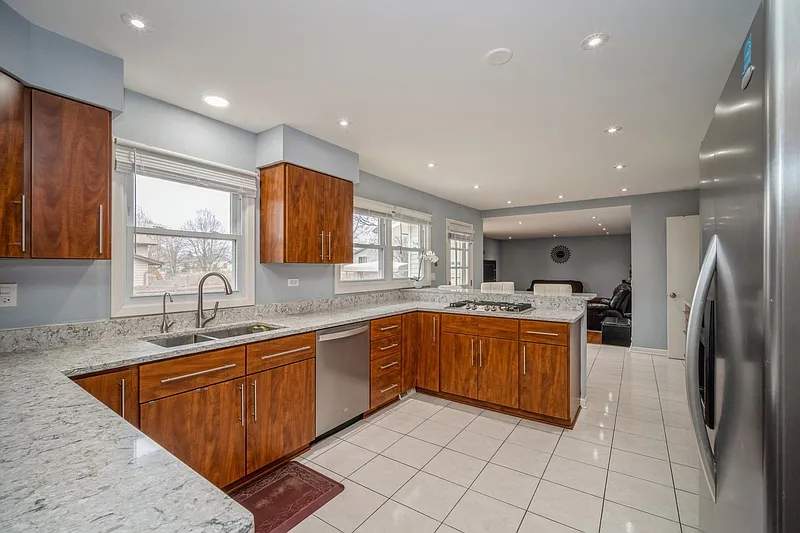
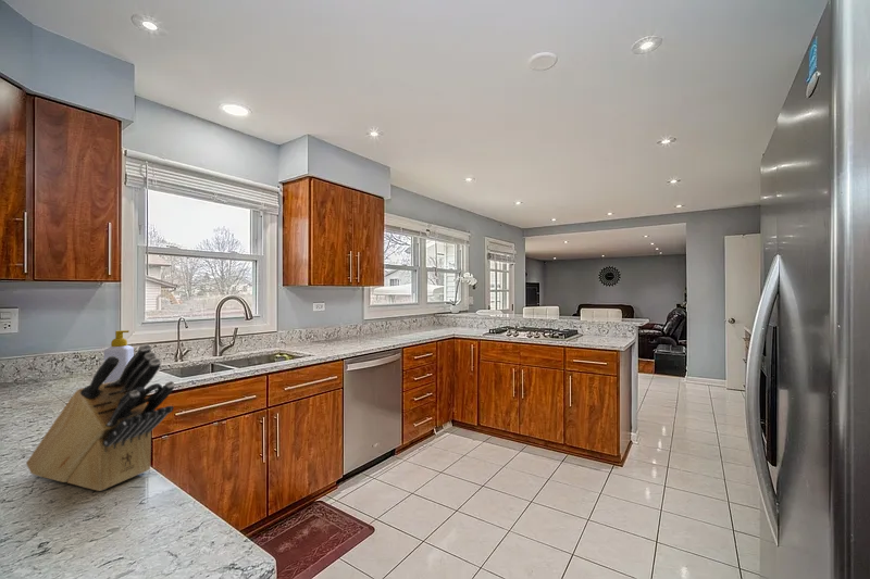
+ soap bottle (119, 357)
+ knife block (101, 410)
